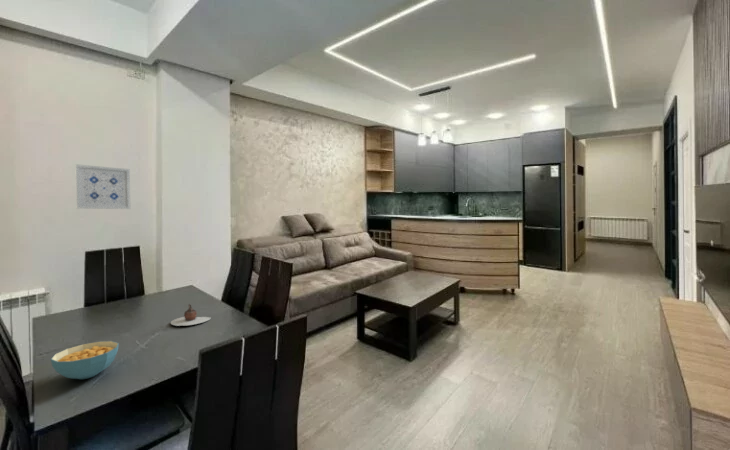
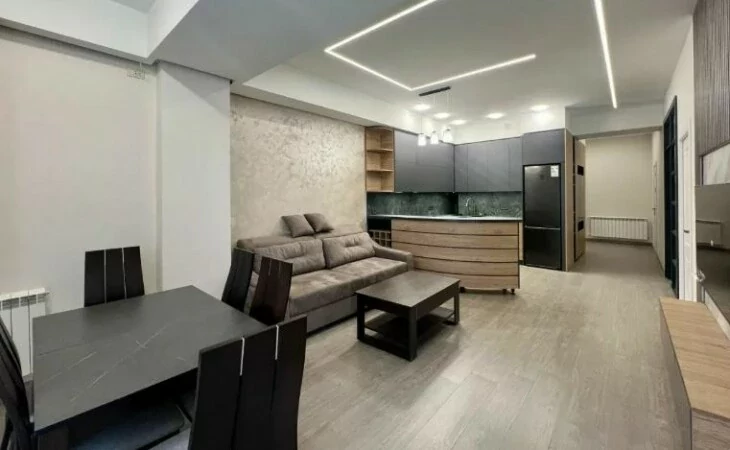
- wall art (104, 187)
- cereal bowl (87, 363)
- teapot (191, 312)
